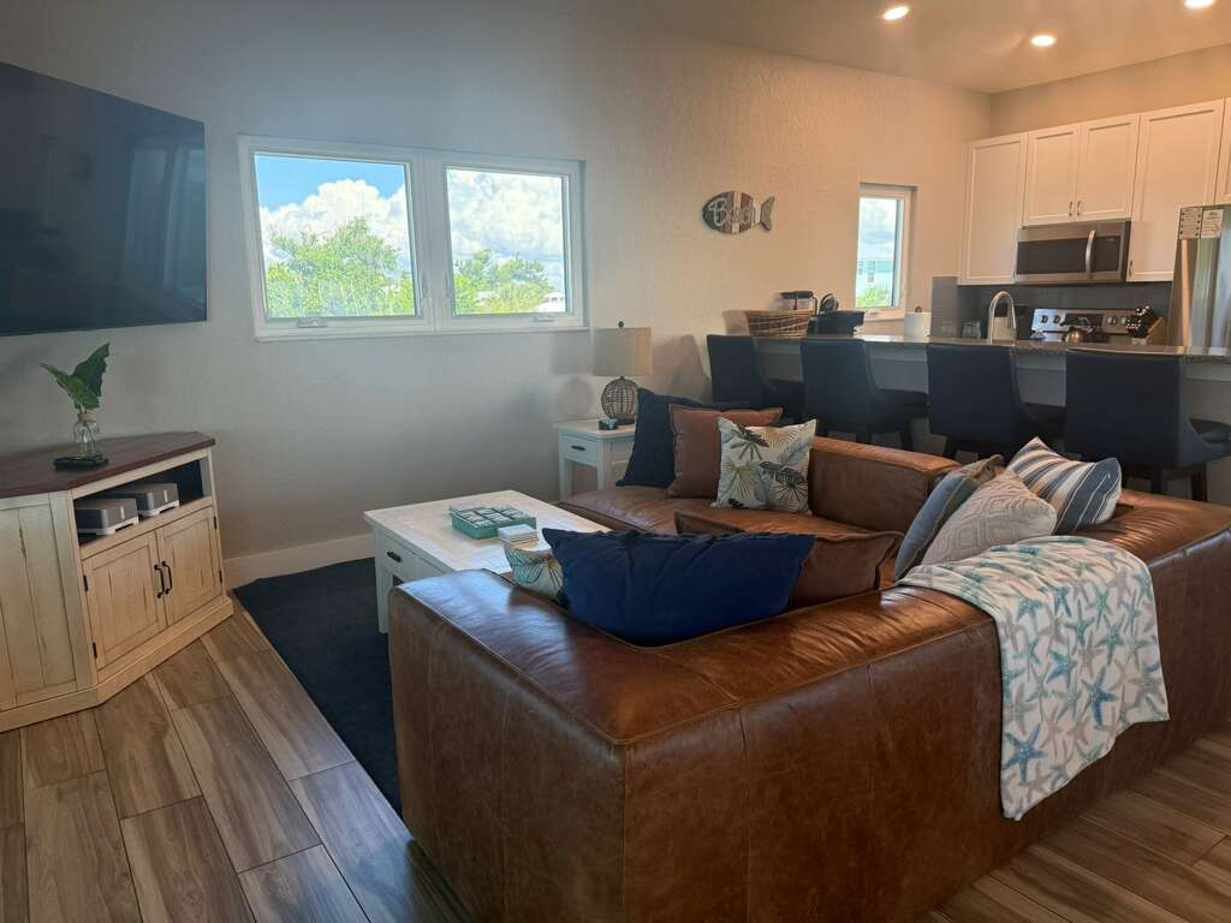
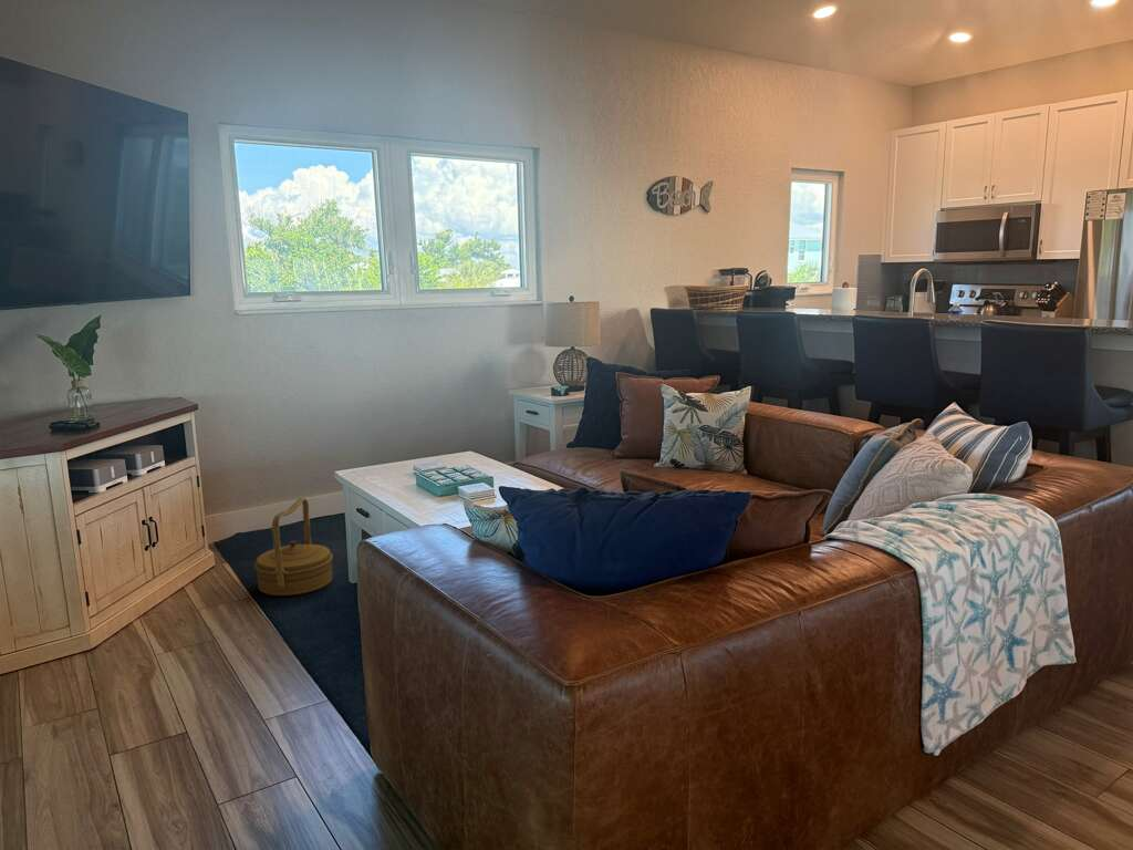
+ basket (292, 545)
